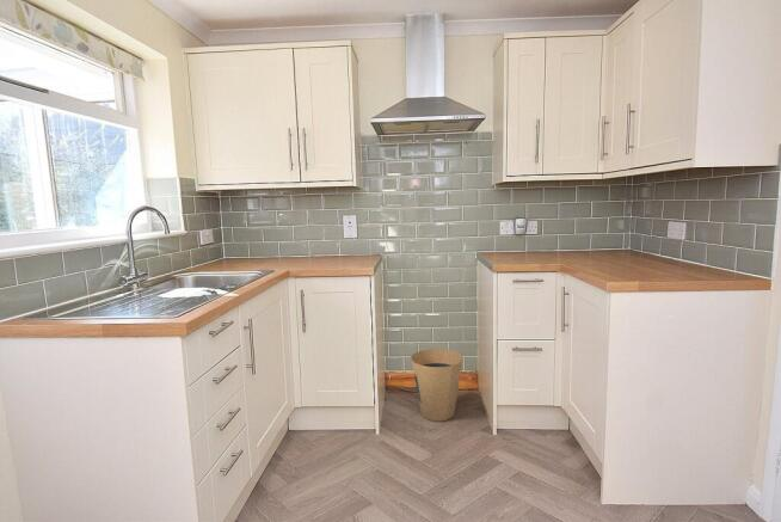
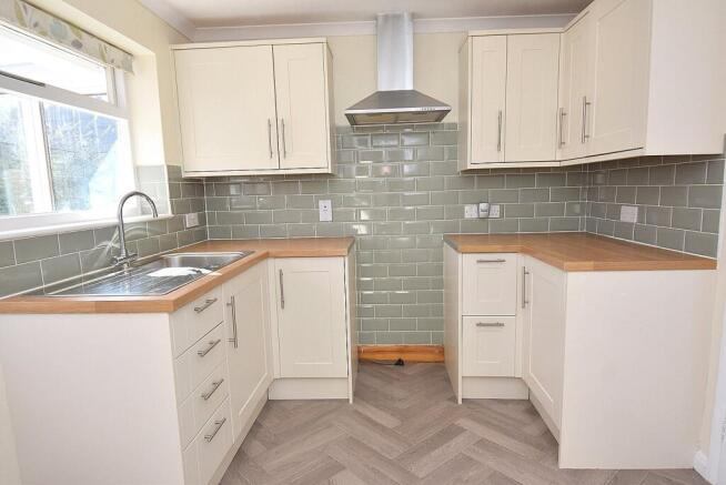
- trash can (437, 385)
